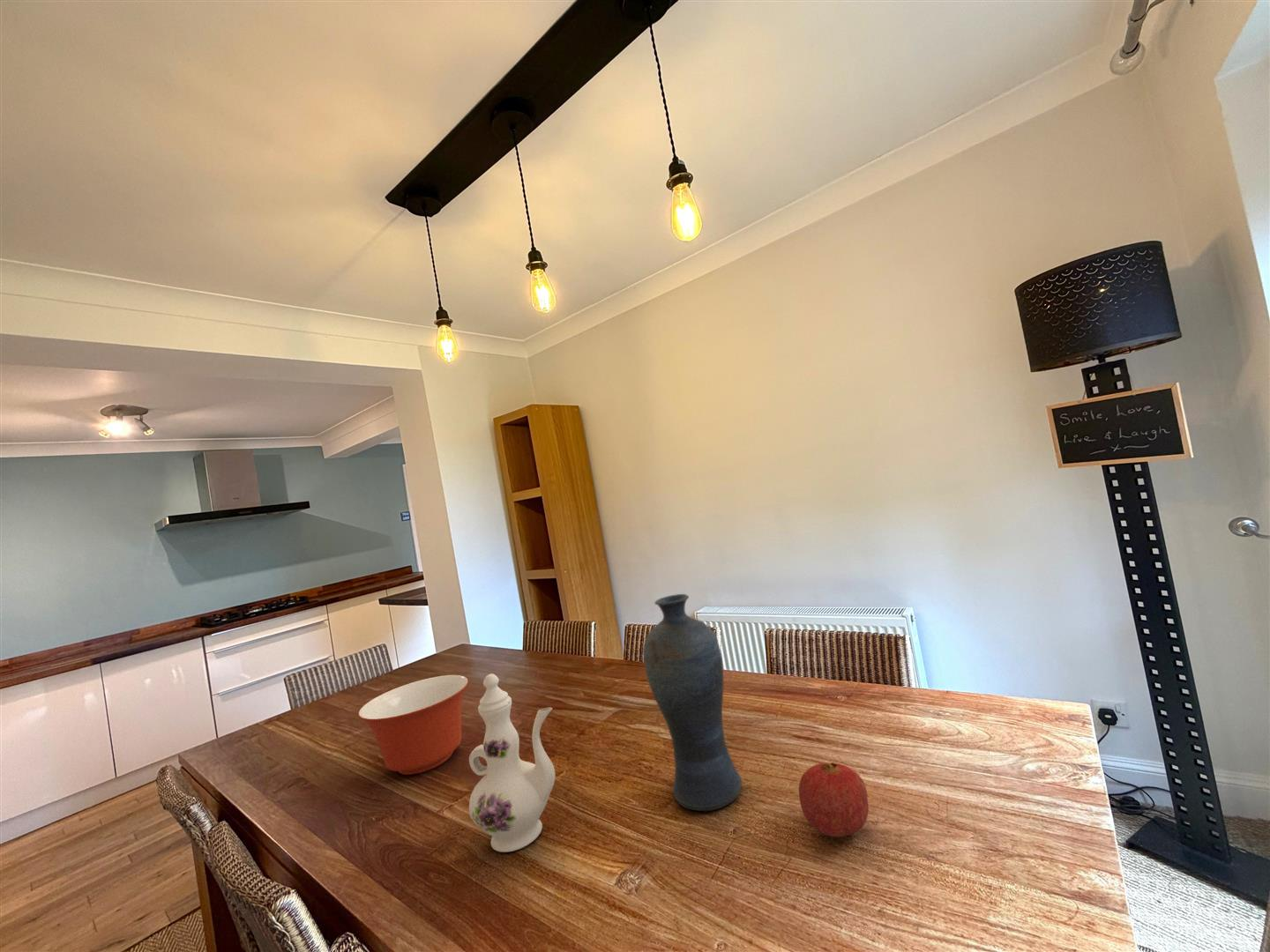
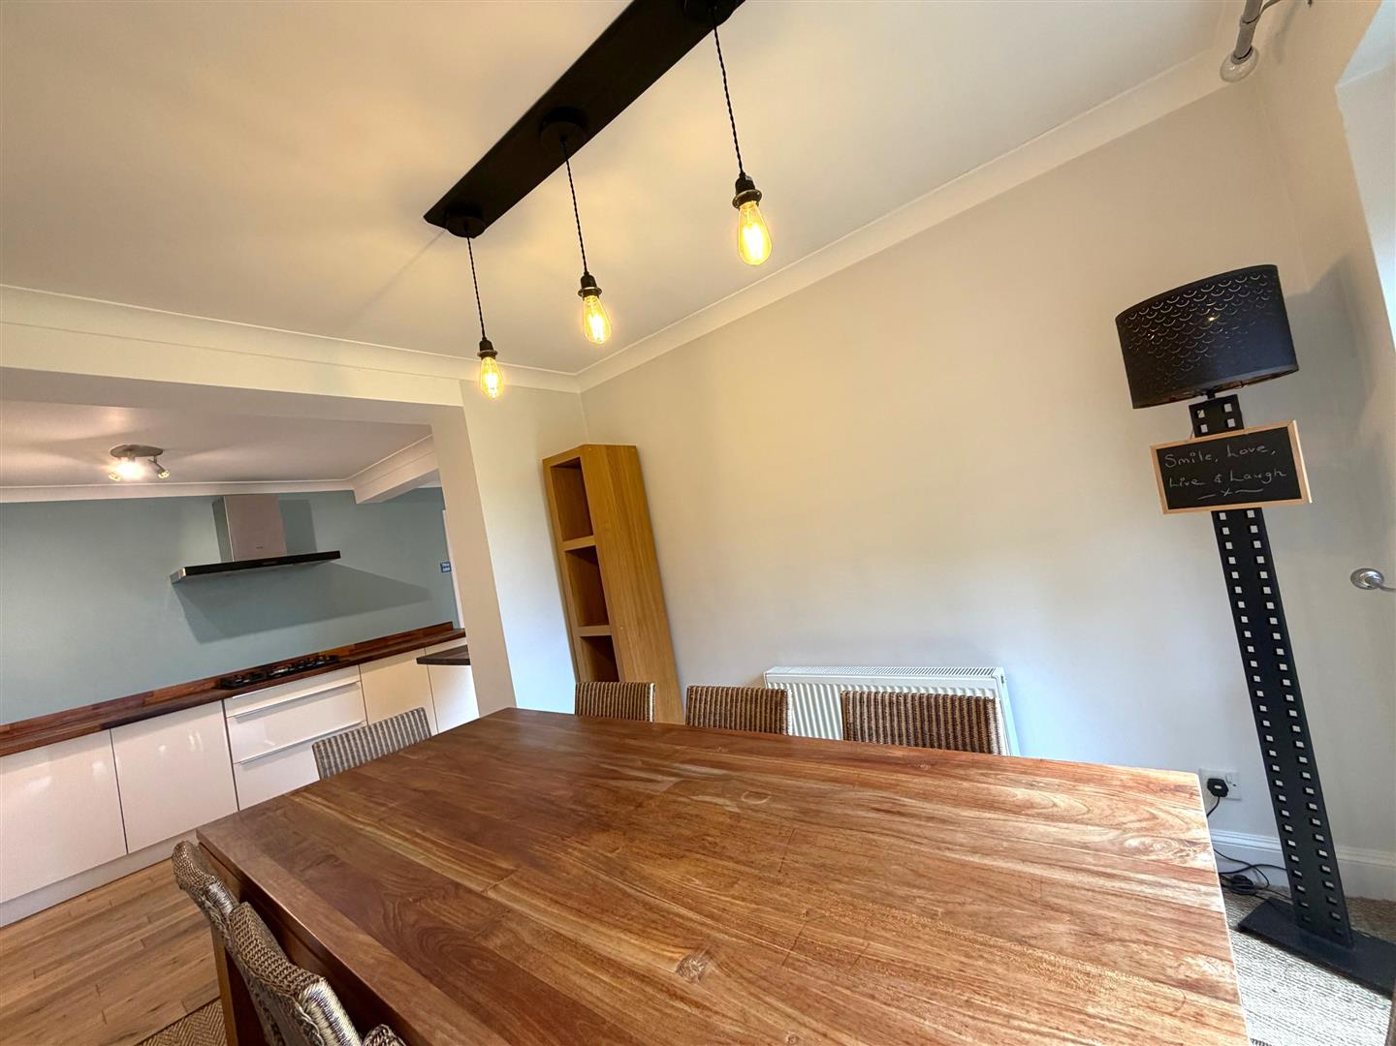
- vase (689, 694)
- mixing bowl (421, 727)
- chinaware (512, 753)
- fruit (833, 795)
